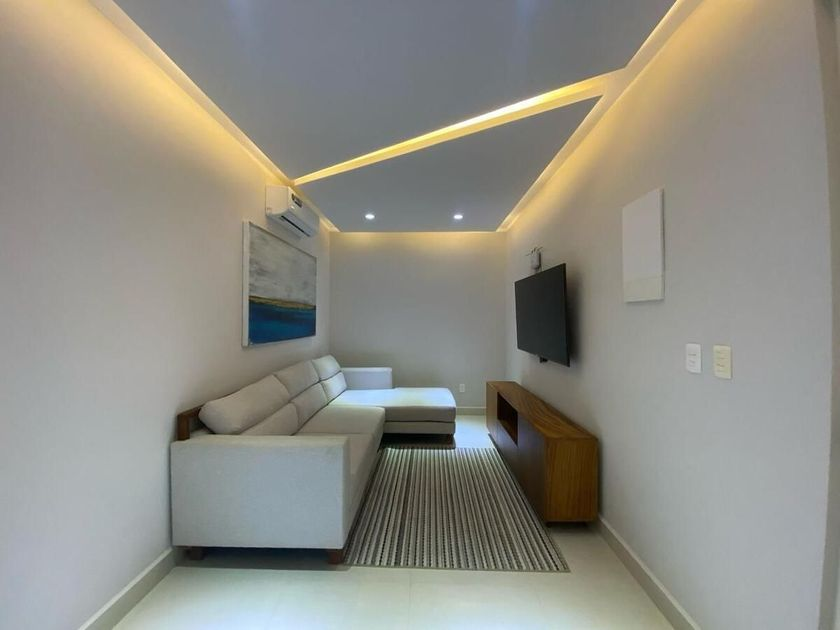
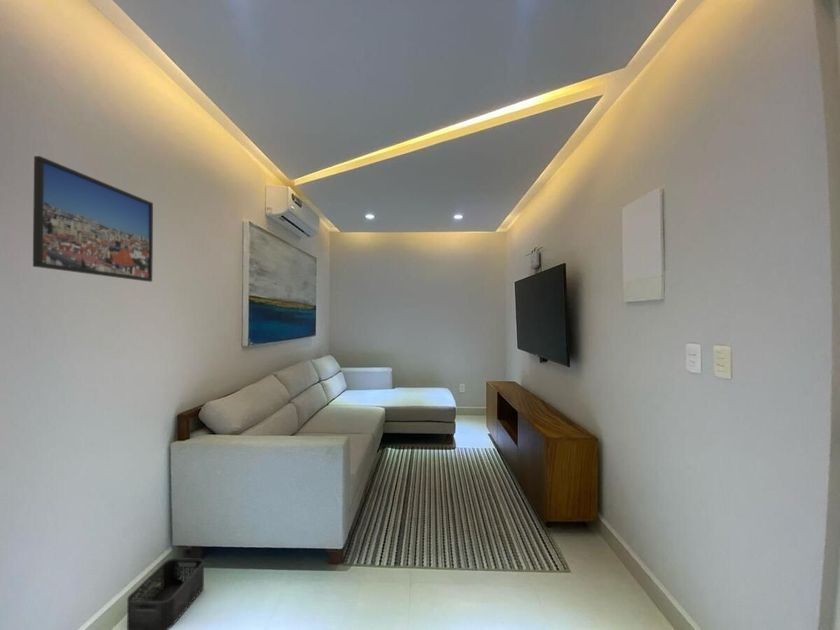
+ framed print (103, 229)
+ storage bin (168, 592)
